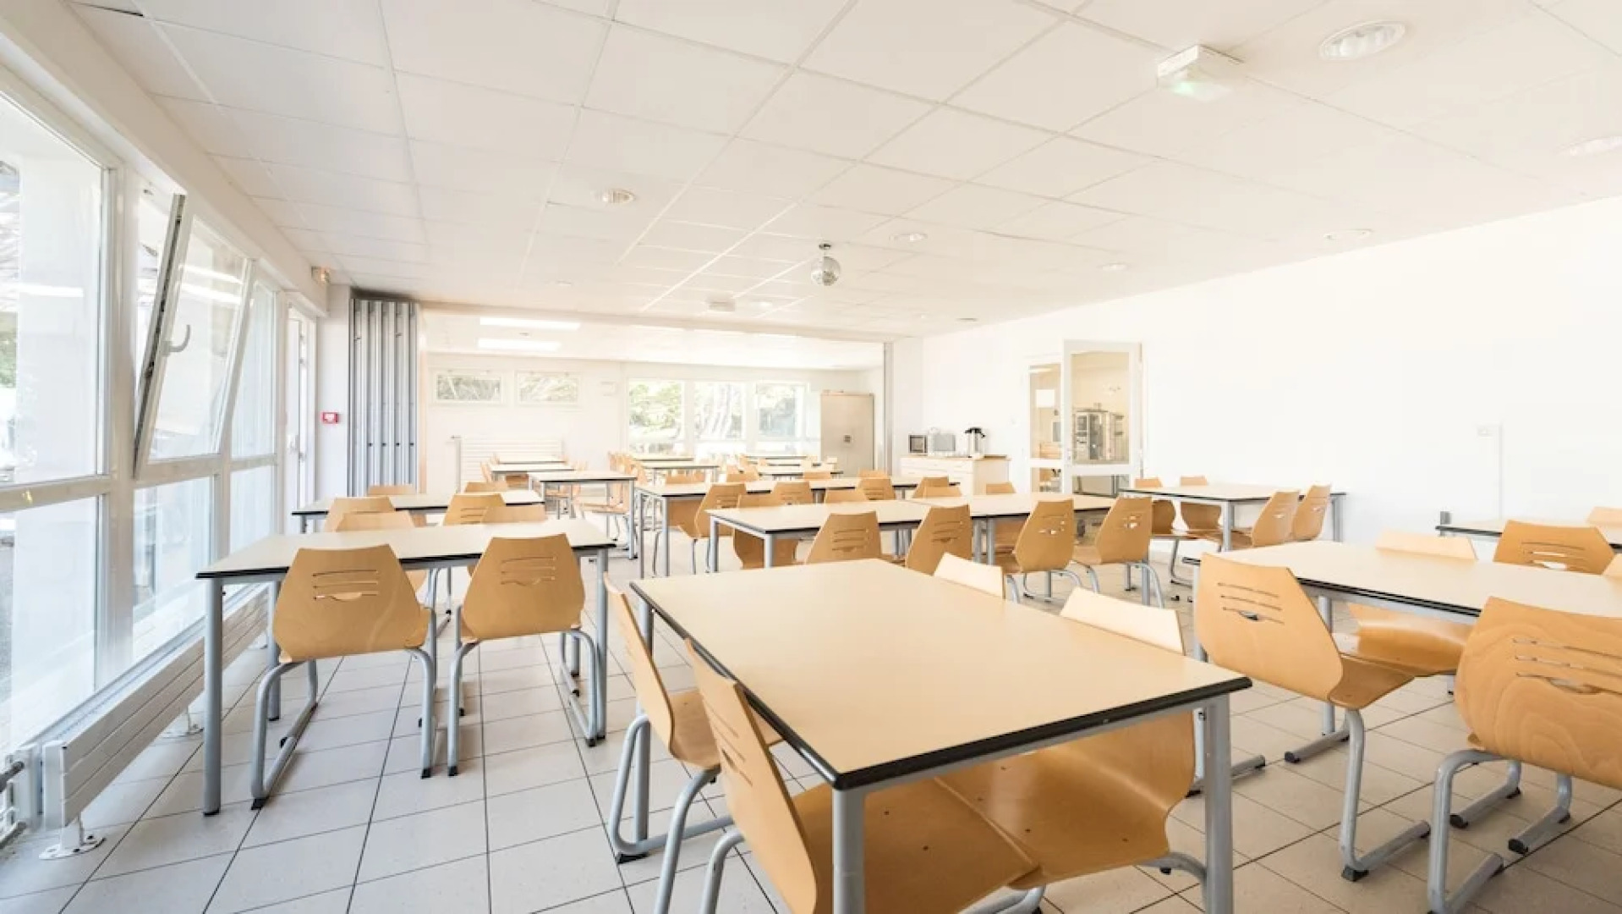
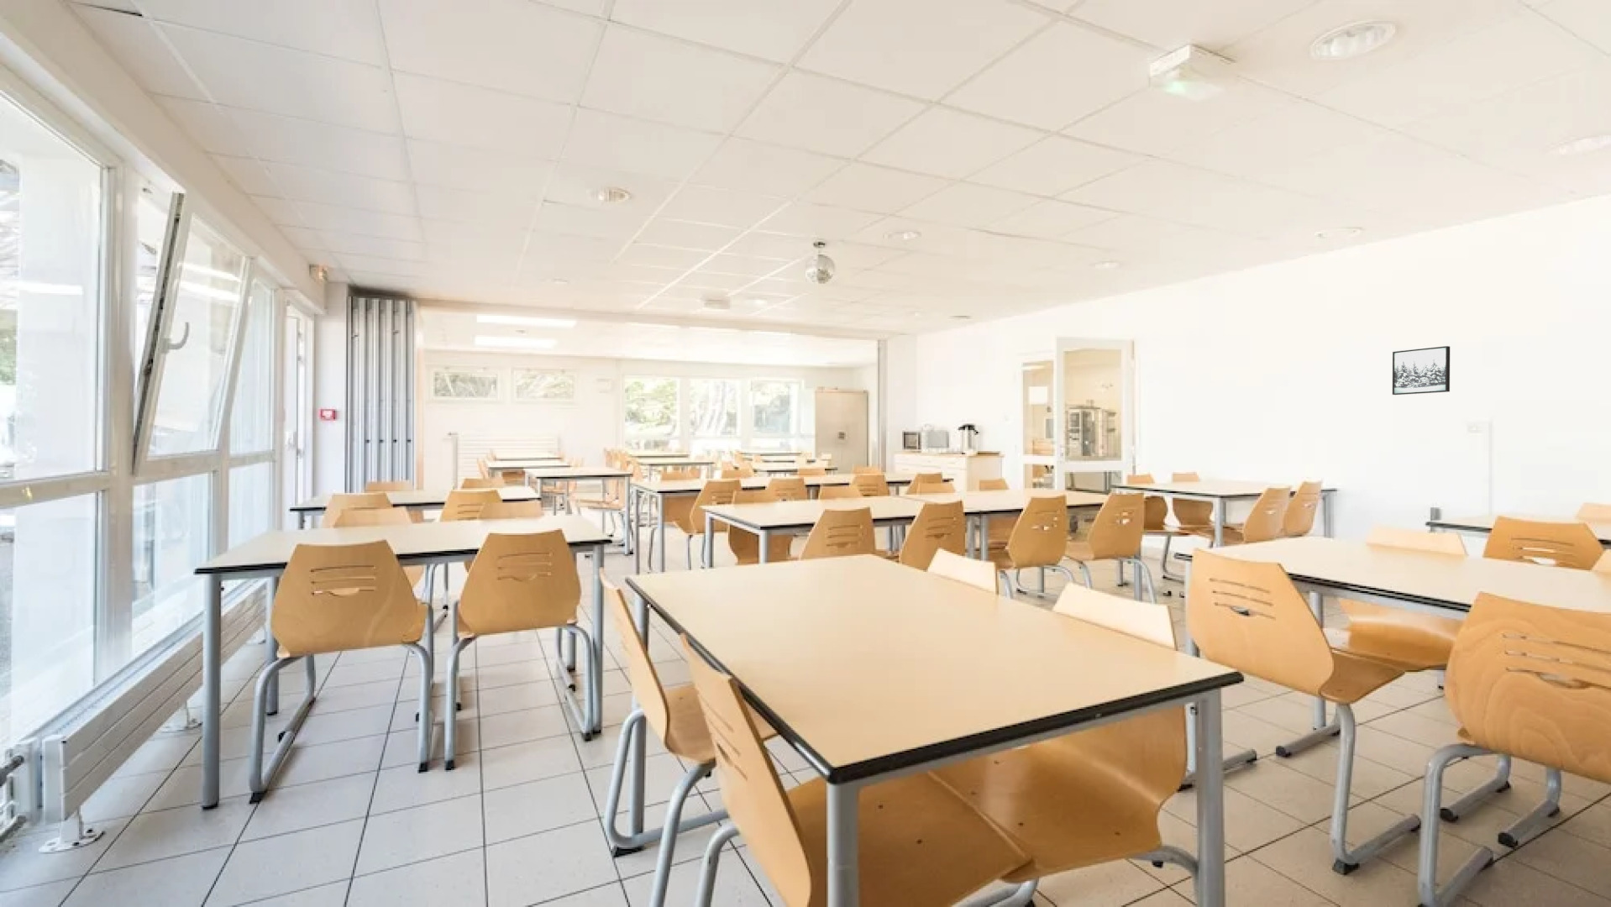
+ wall art (1421, 372)
